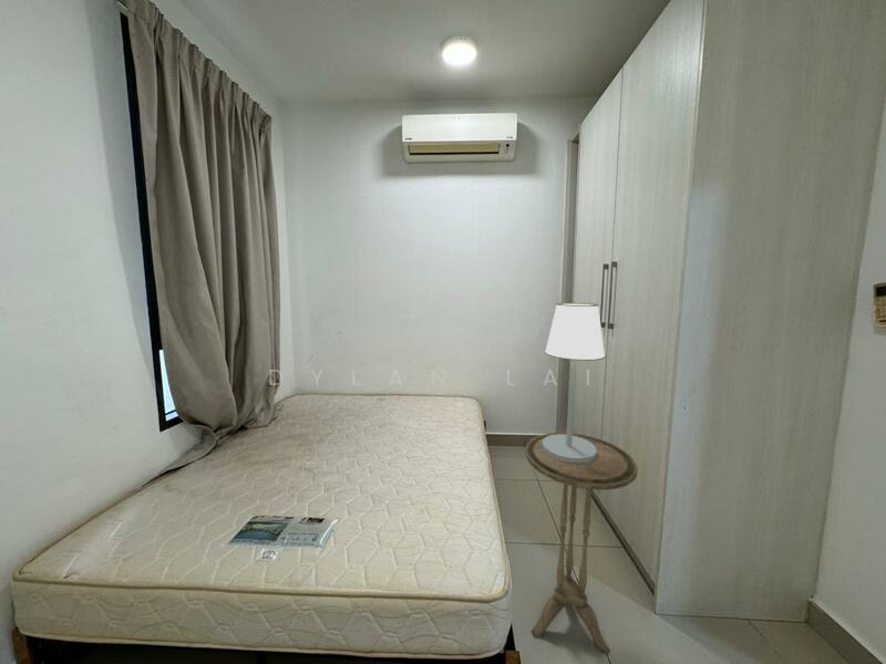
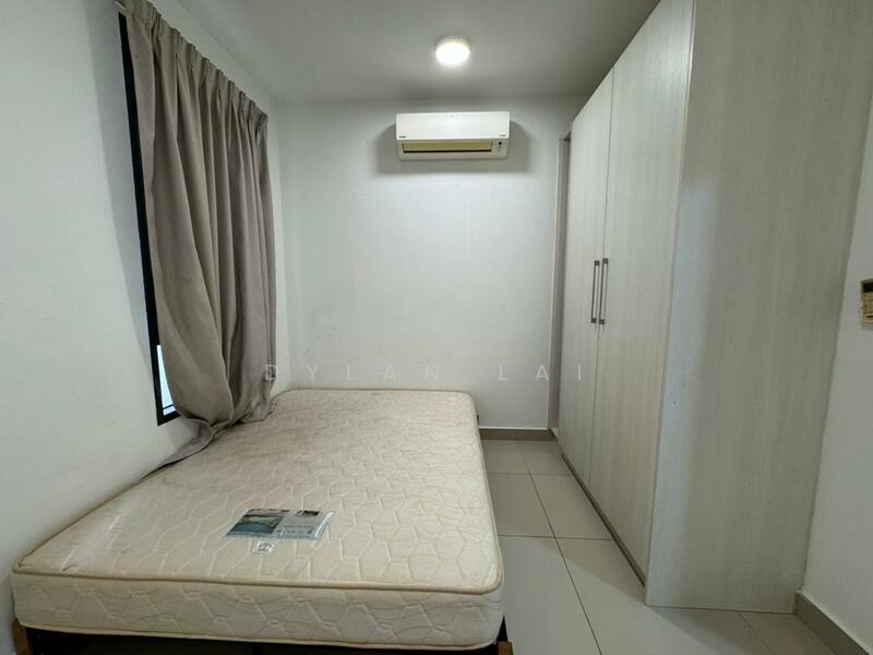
- side table (571, 542)
- table lamp (573, 378)
